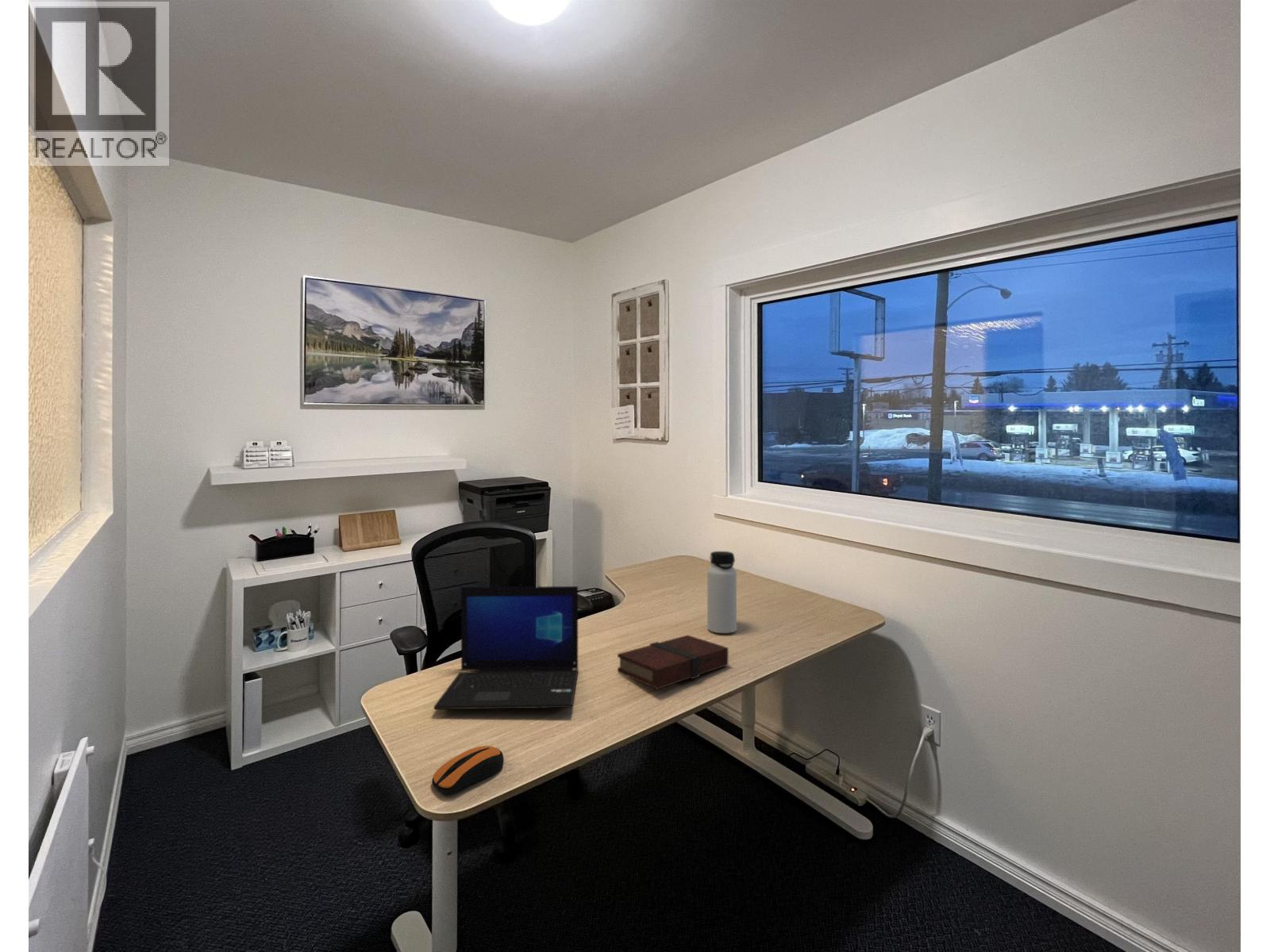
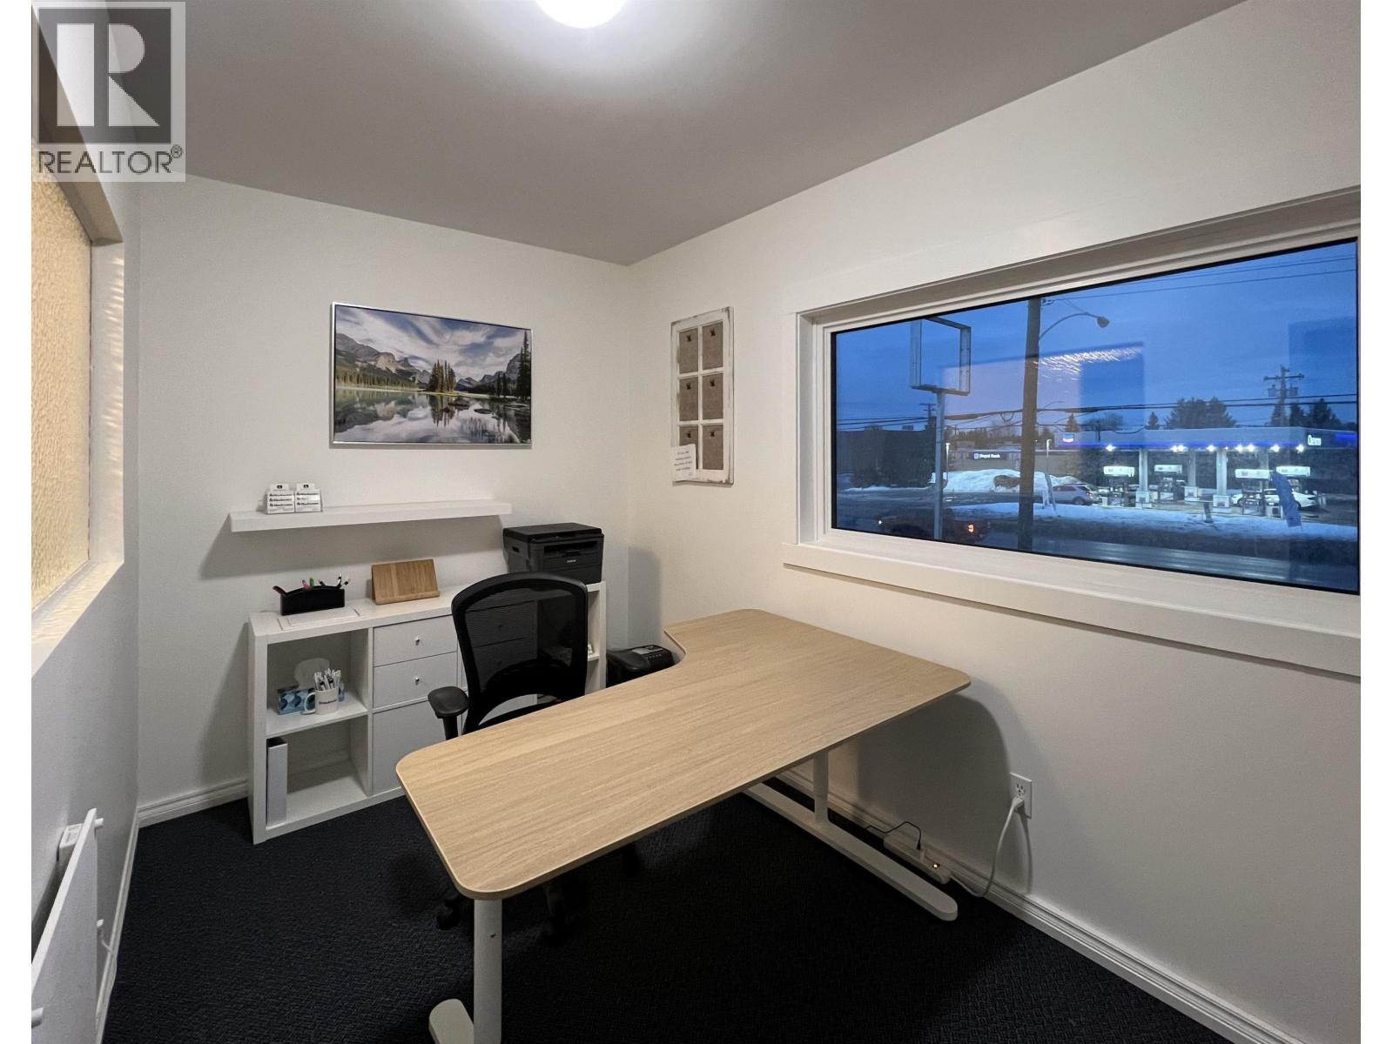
- computer mouse (470, 764)
- water bottle (722, 590)
- book (673, 659)
- laptop (512, 643)
